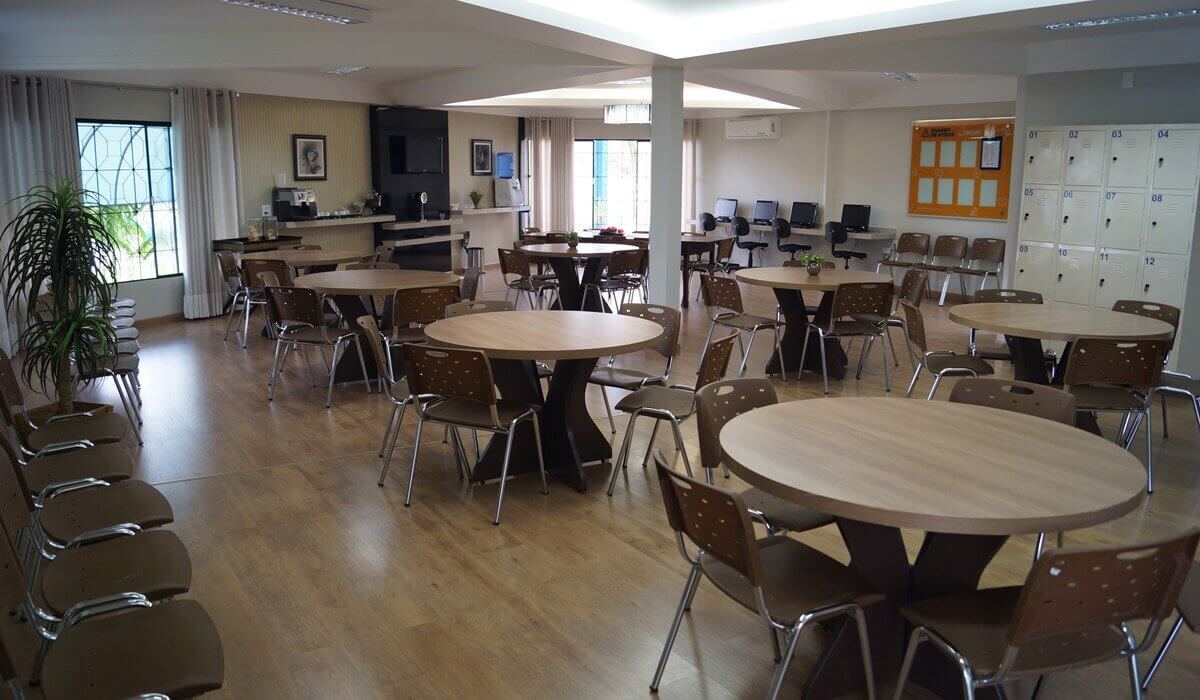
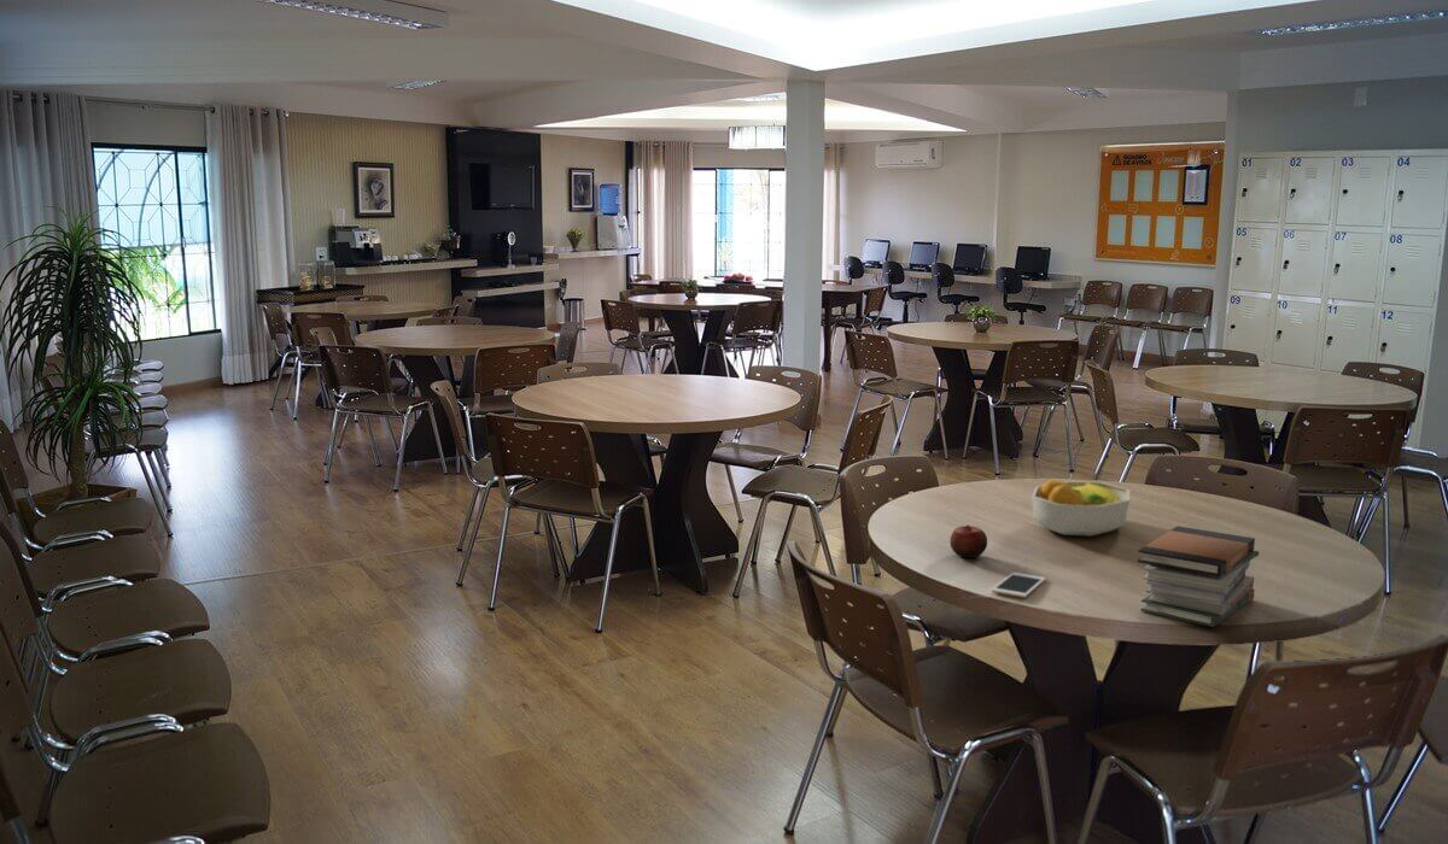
+ cell phone (1018, 584)
+ fruit bowl (1080, 502)
+ apple (969, 539)
+ book stack (1197, 574)
